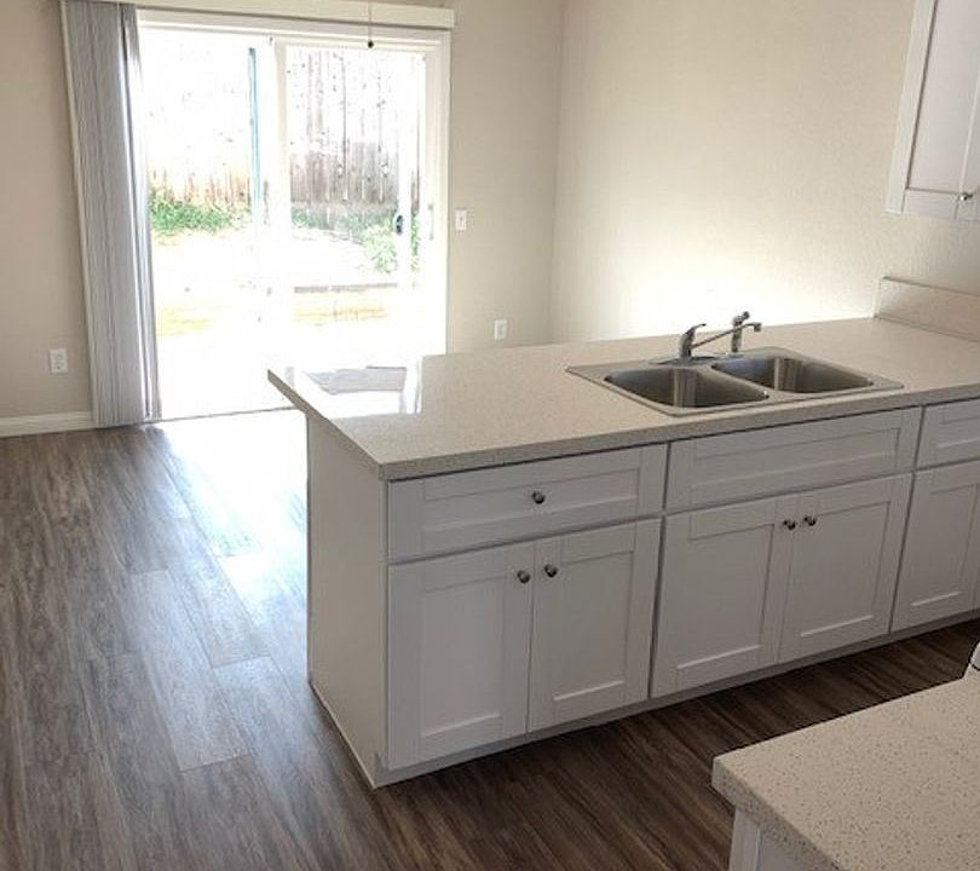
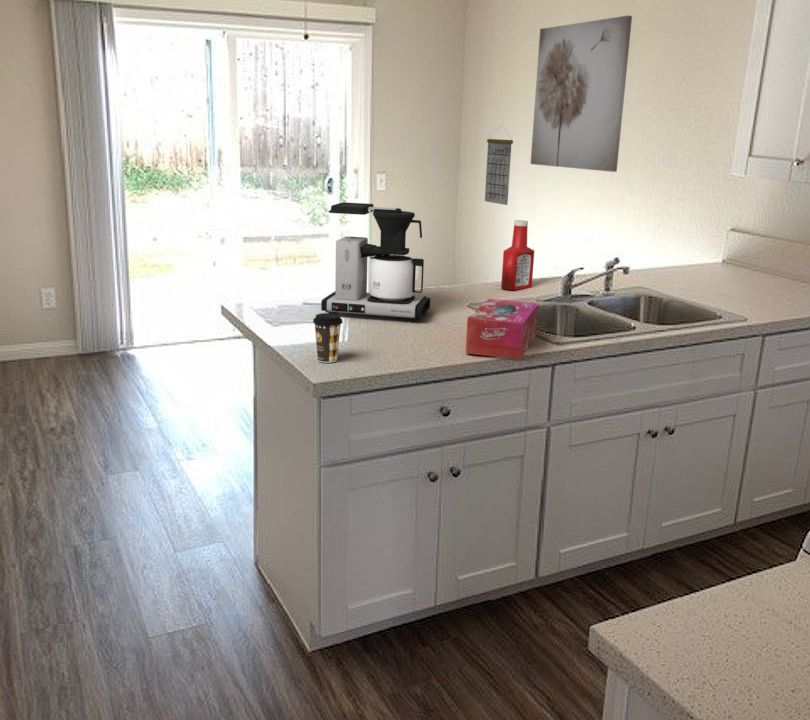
+ wall art (576, 96)
+ tissue box (503, 327)
+ coffee maker (377, 260)
+ soap bottle (518, 254)
+ calendar (498, 164)
+ coffee cup (327, 338)
